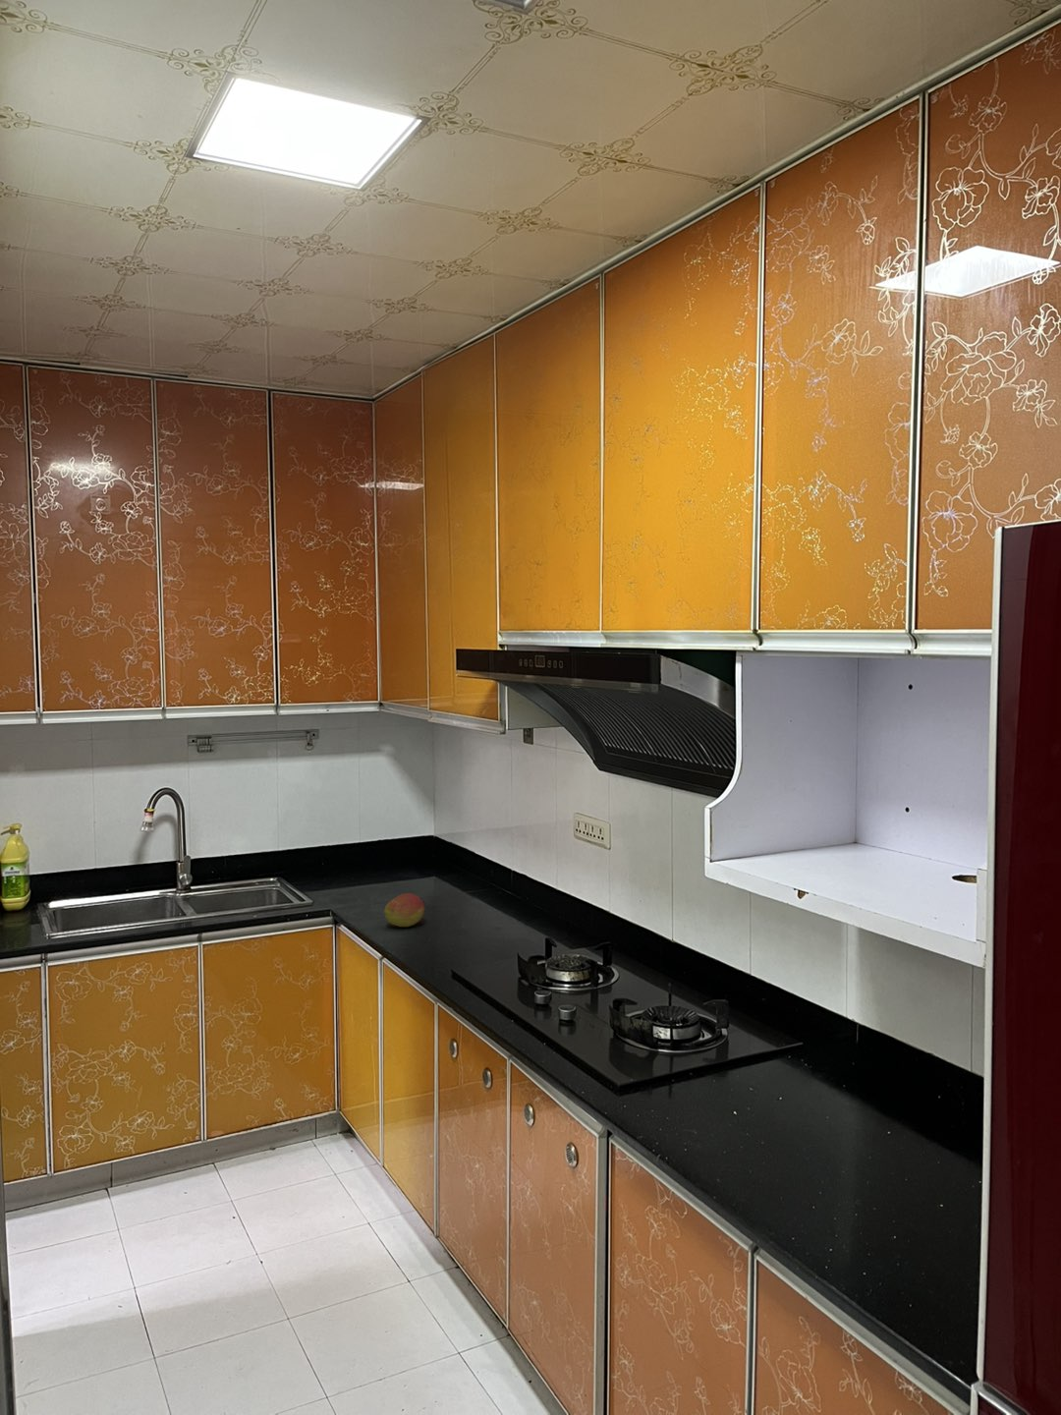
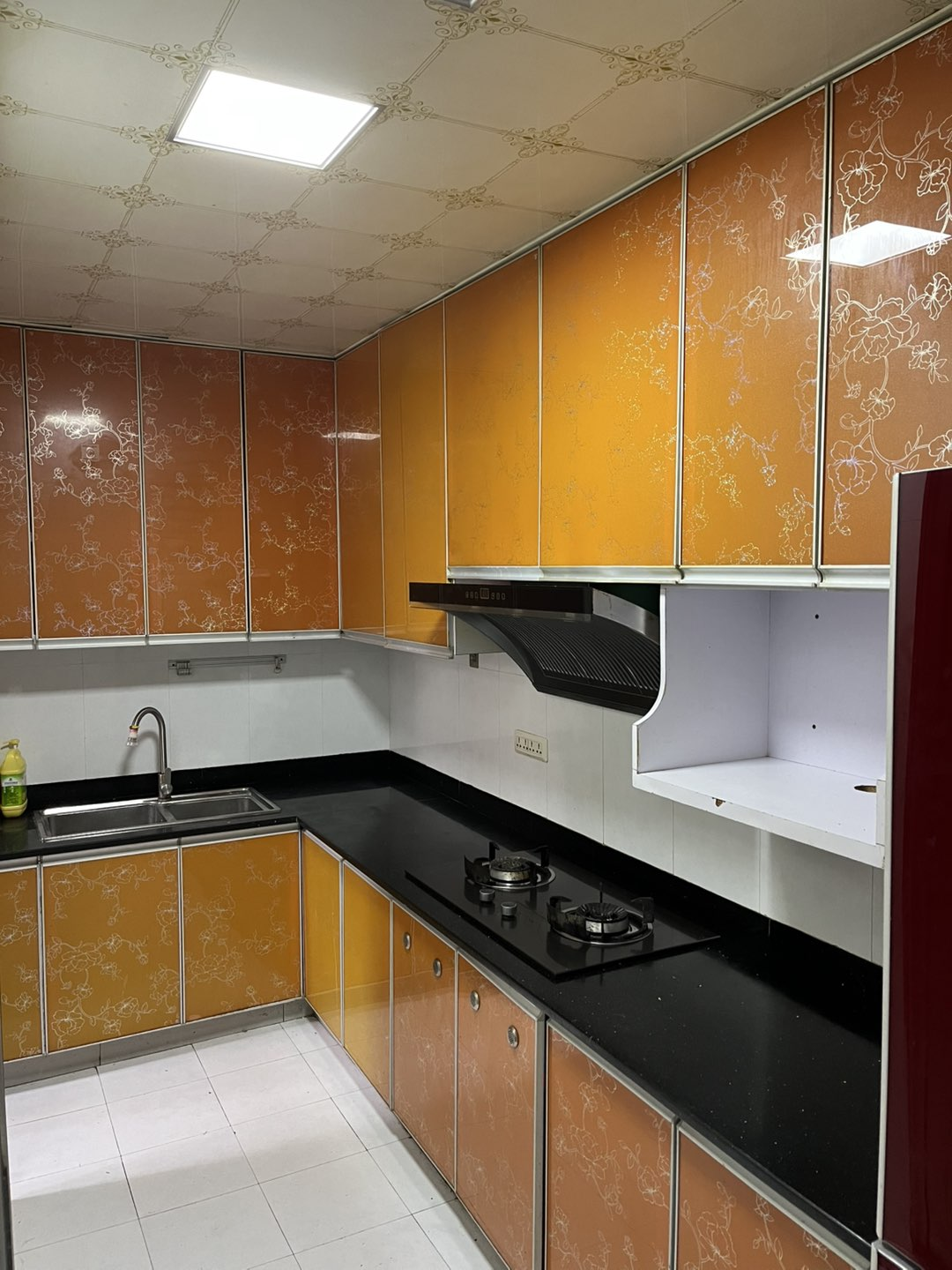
- fruit (405, 910)
